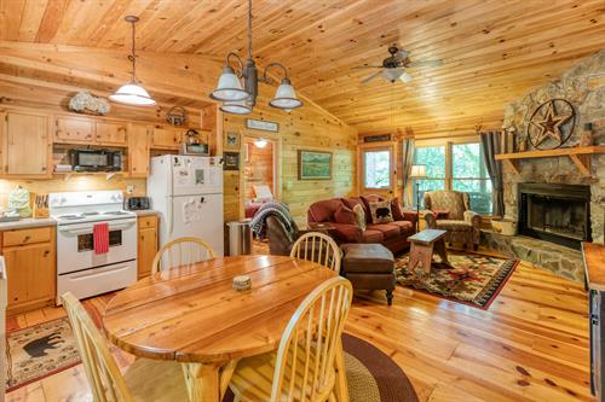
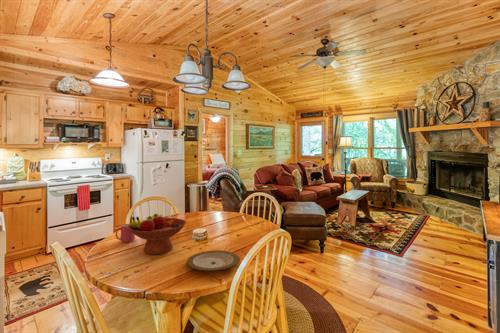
+ plate (213, 261)
+ mug (125, 233)
+ fruit bowl (158, 231)
